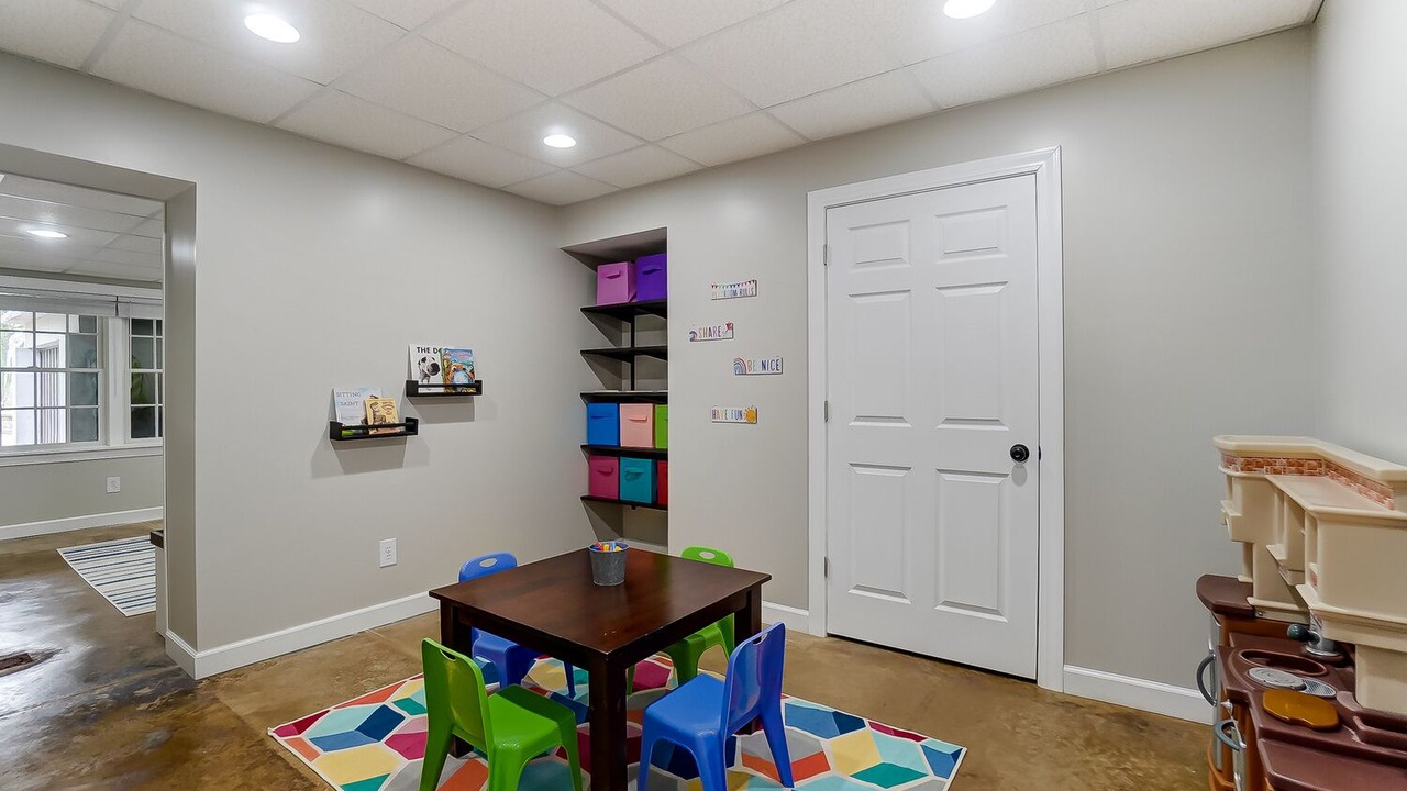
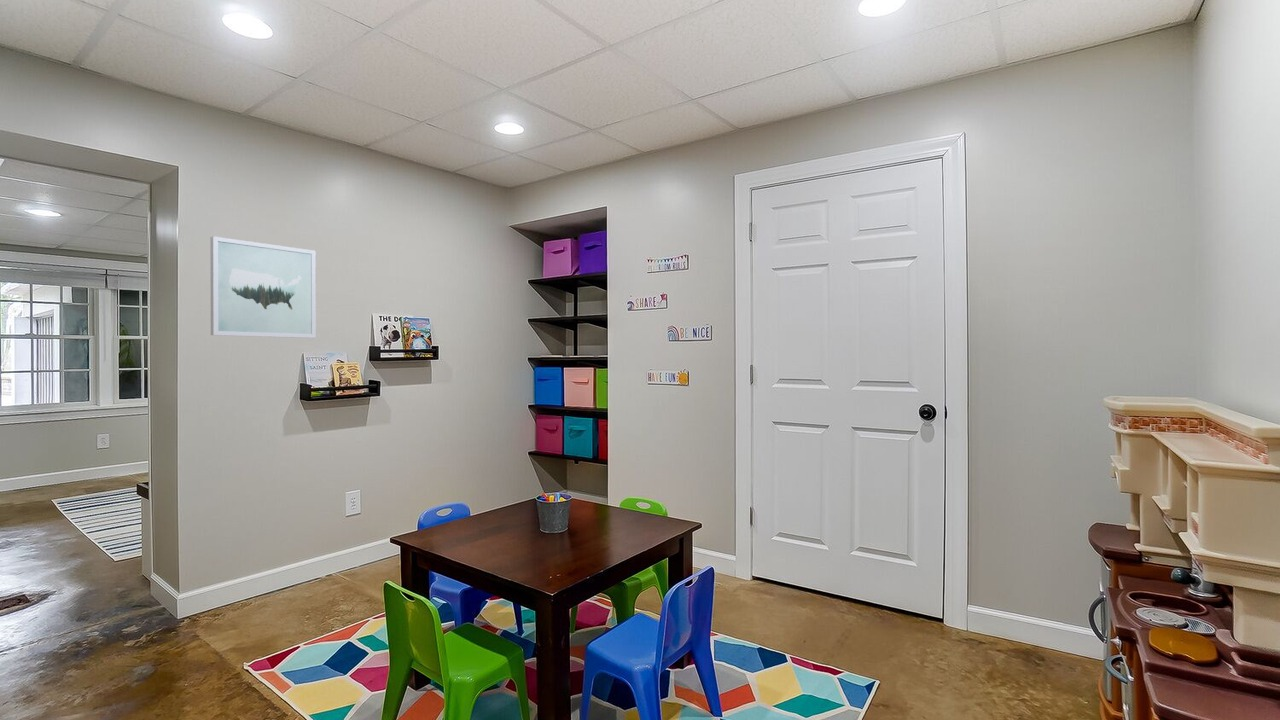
+ wall art (266, 290)
